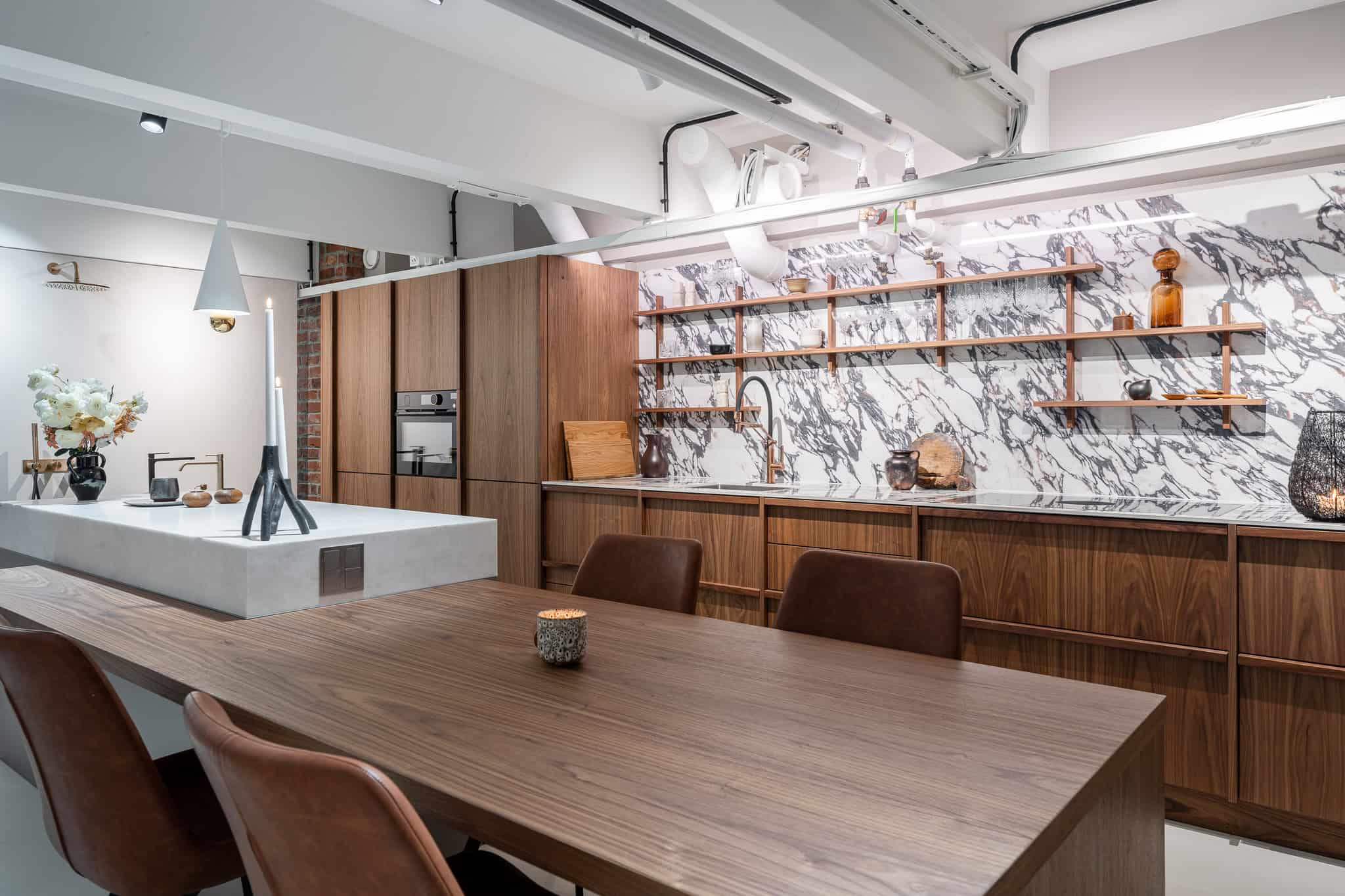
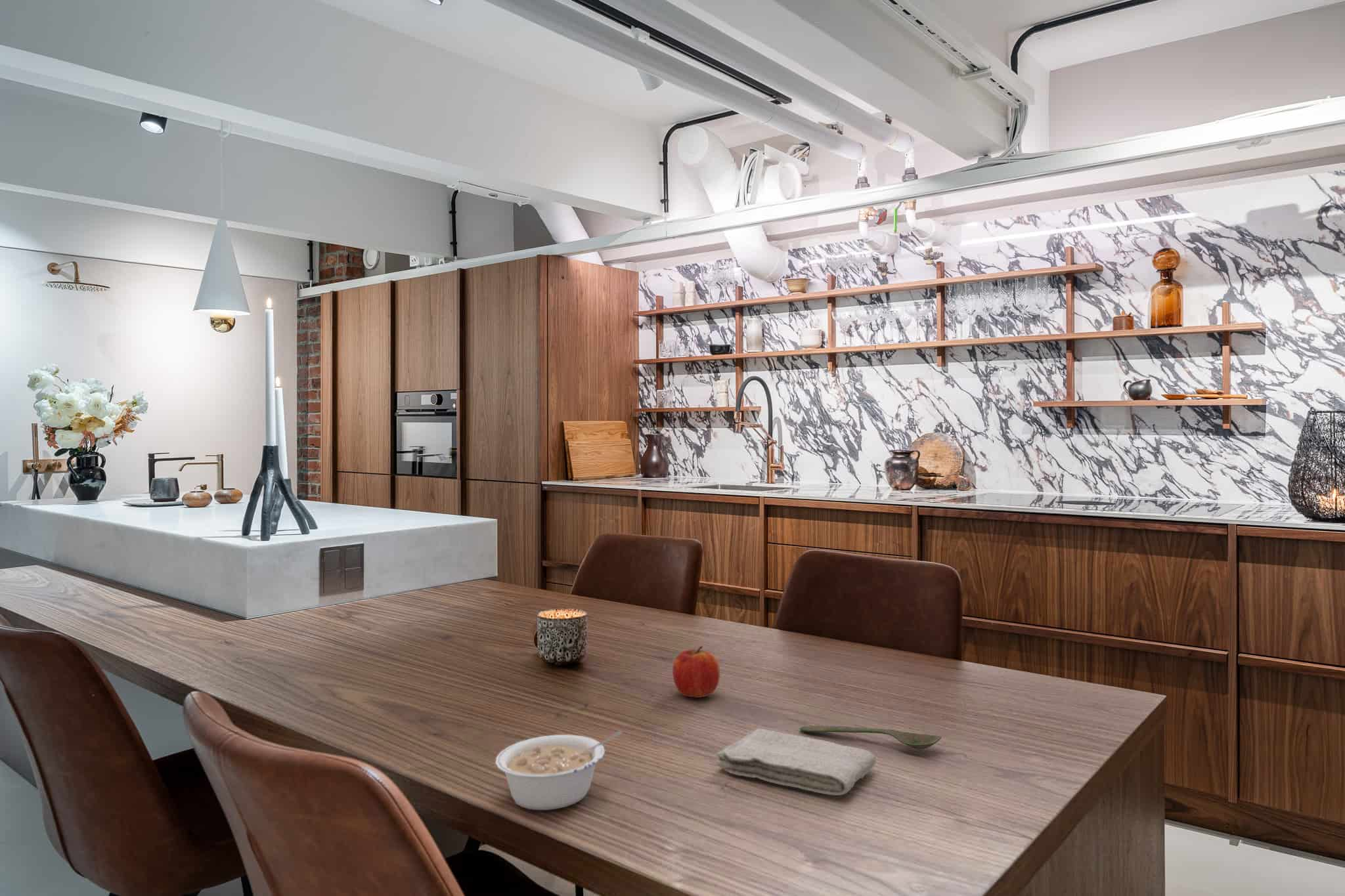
+ legume (554, 768)
+ spoon (868, 732)
+ fruit (695, 670)
+ washcloth (795, 758)
